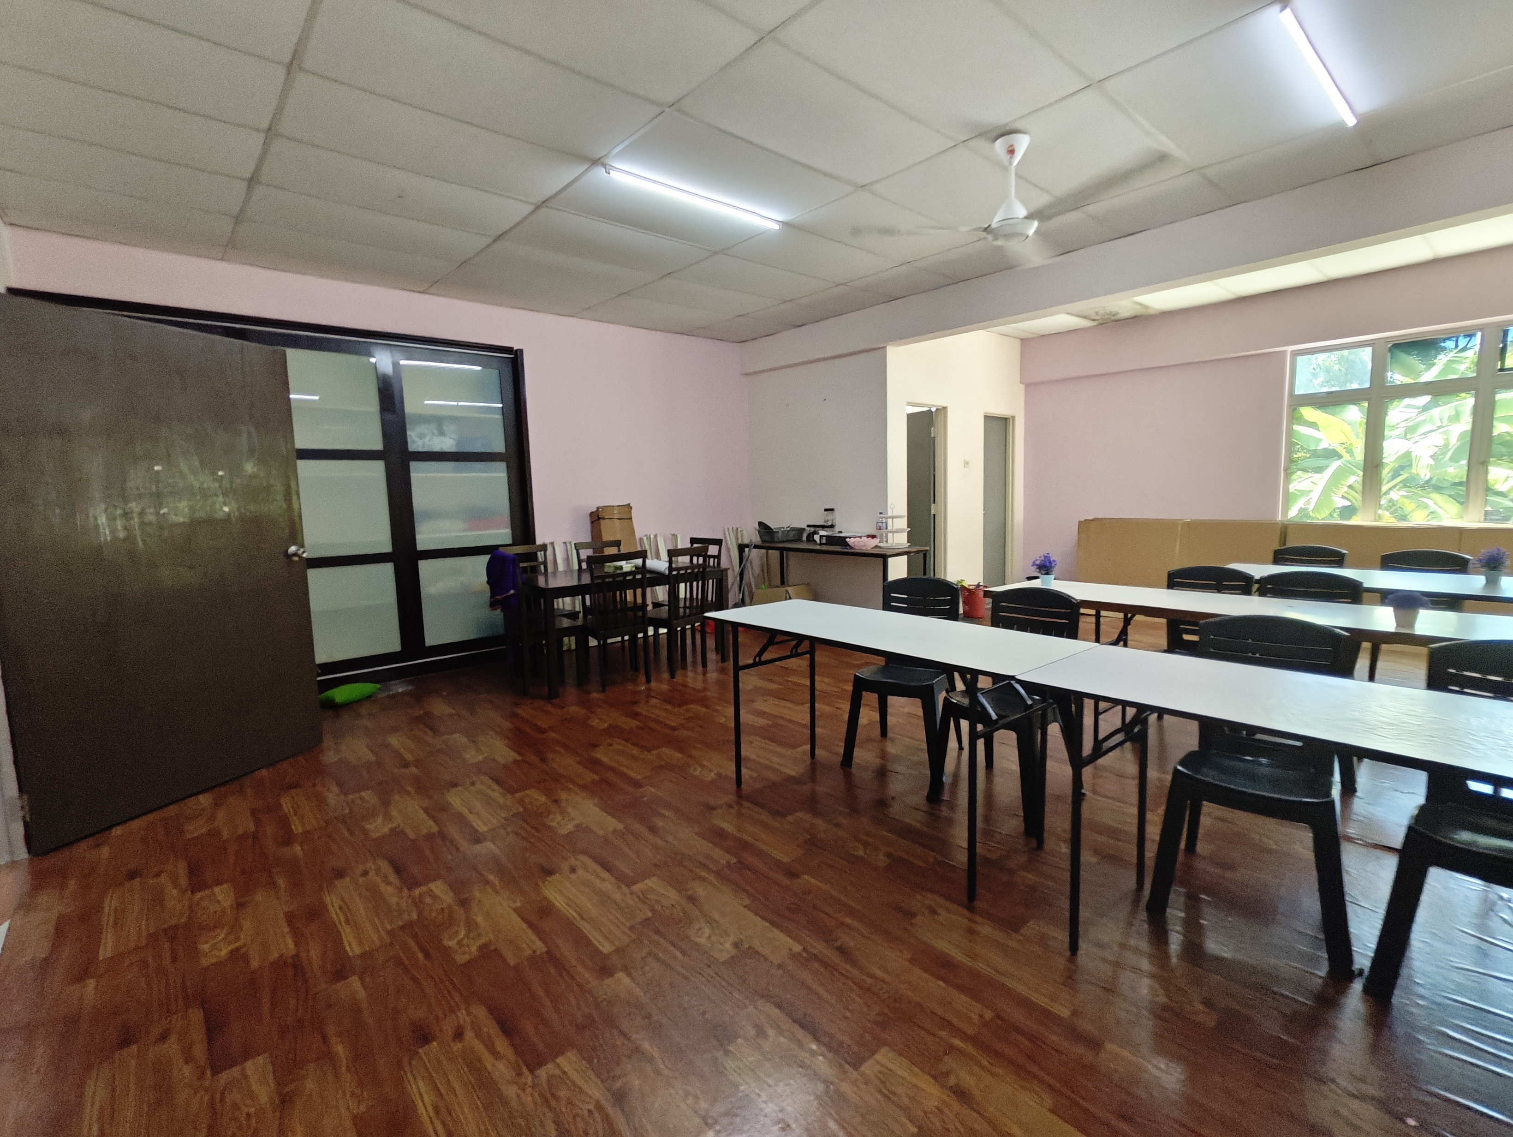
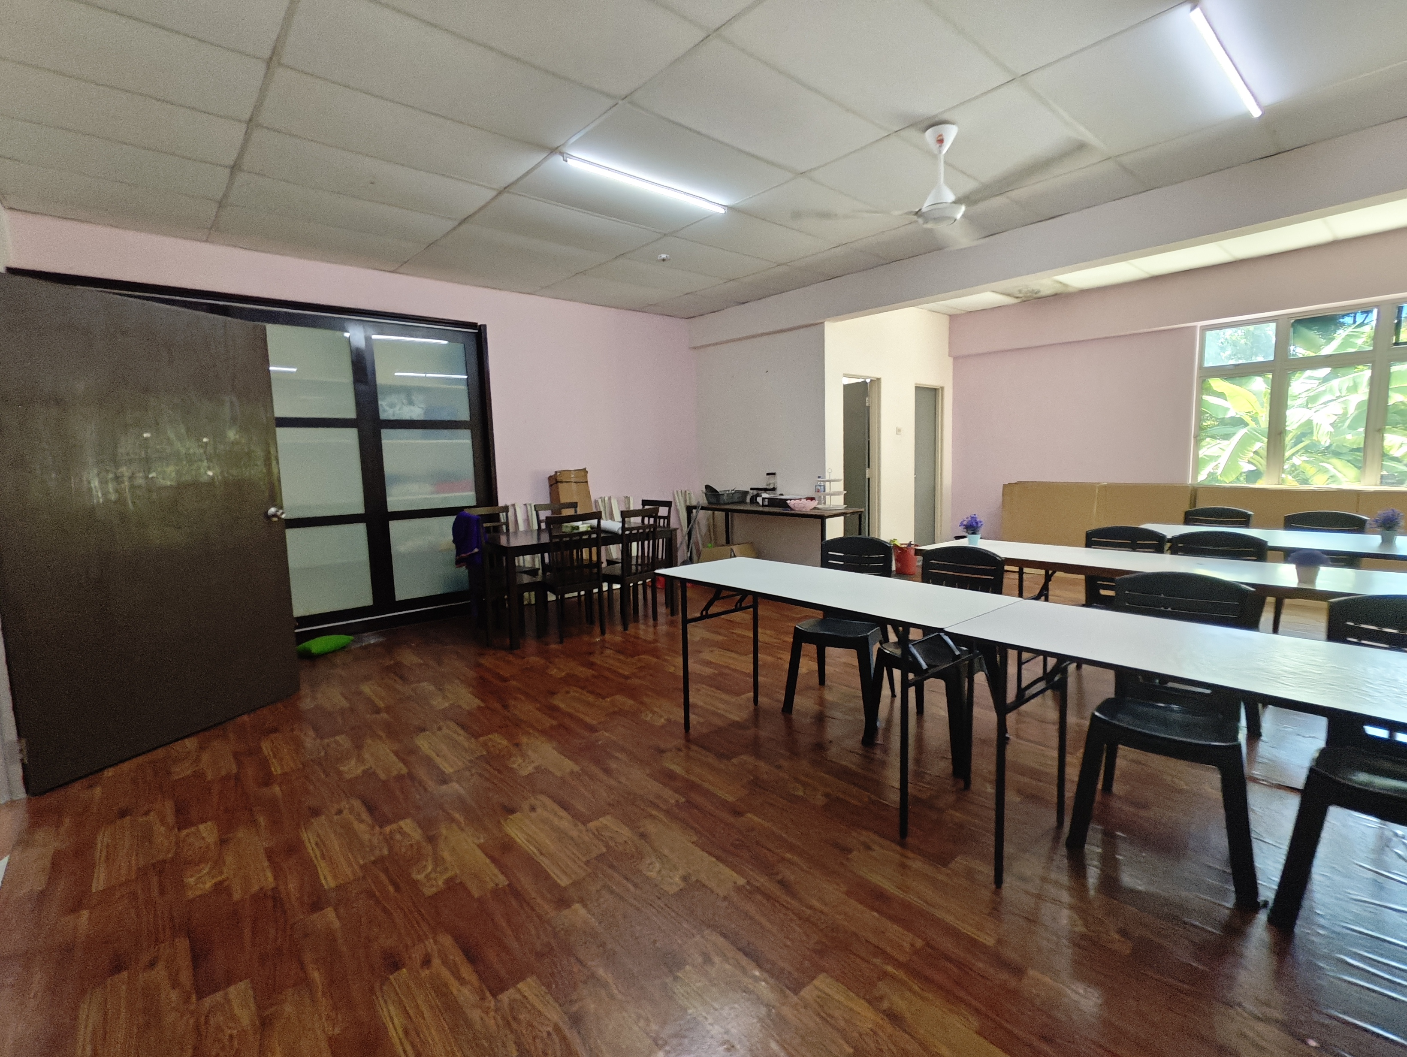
+ smoke detector (663, 259)
